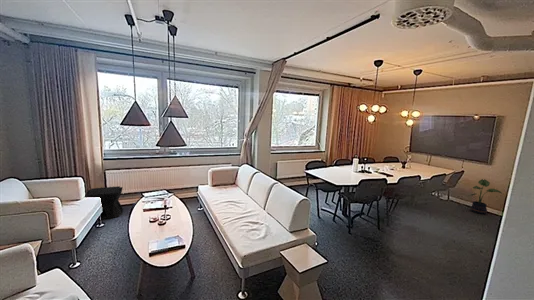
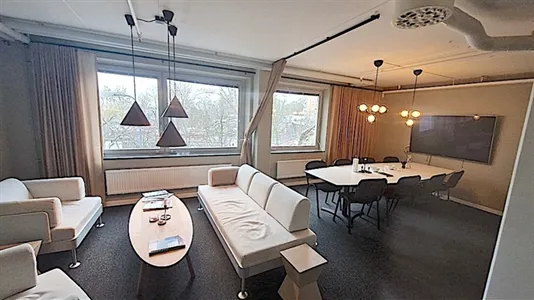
- side table (112, 201)
- potted plant (483, 195)
